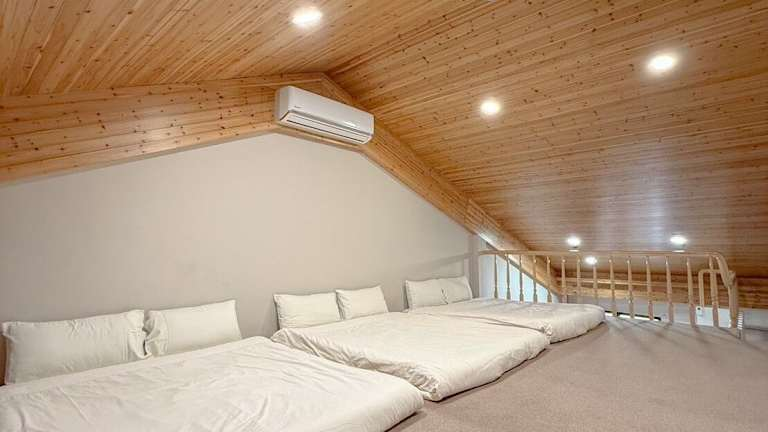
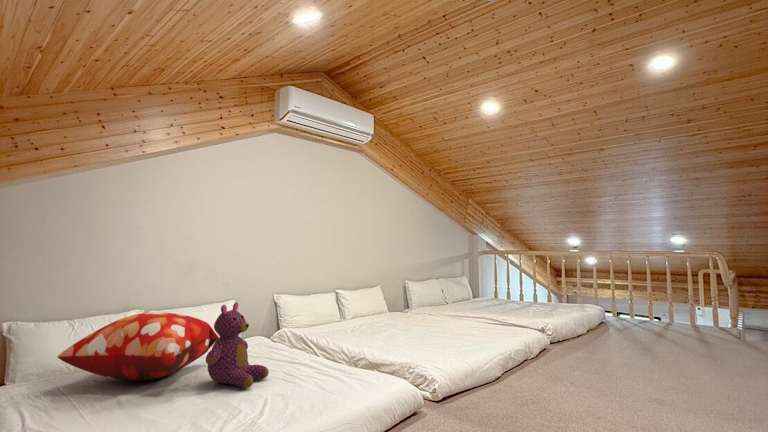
+ decorative pillow (146, 345)
+ teddy bear (238, 342)
